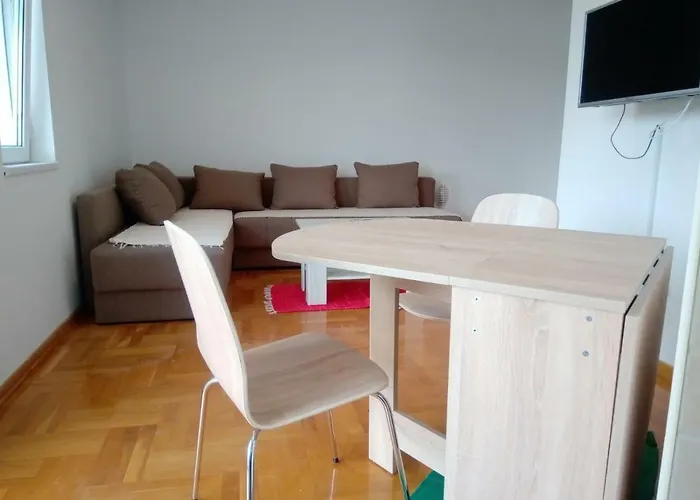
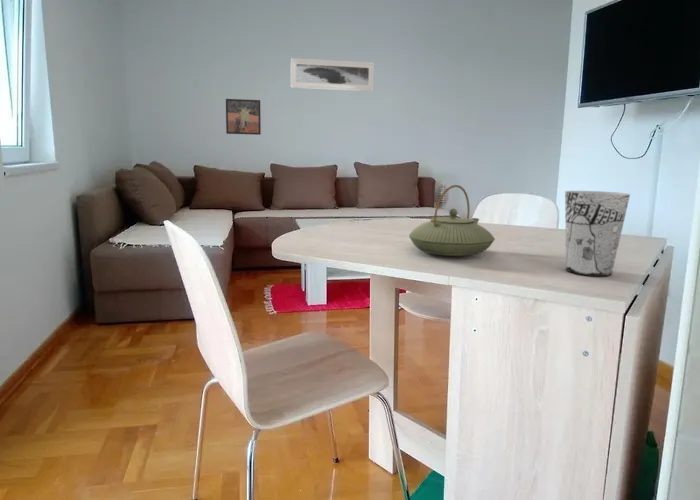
+ teapot (455, 218)
+ cup (592, 232)
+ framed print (243, 116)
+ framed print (332, 74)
